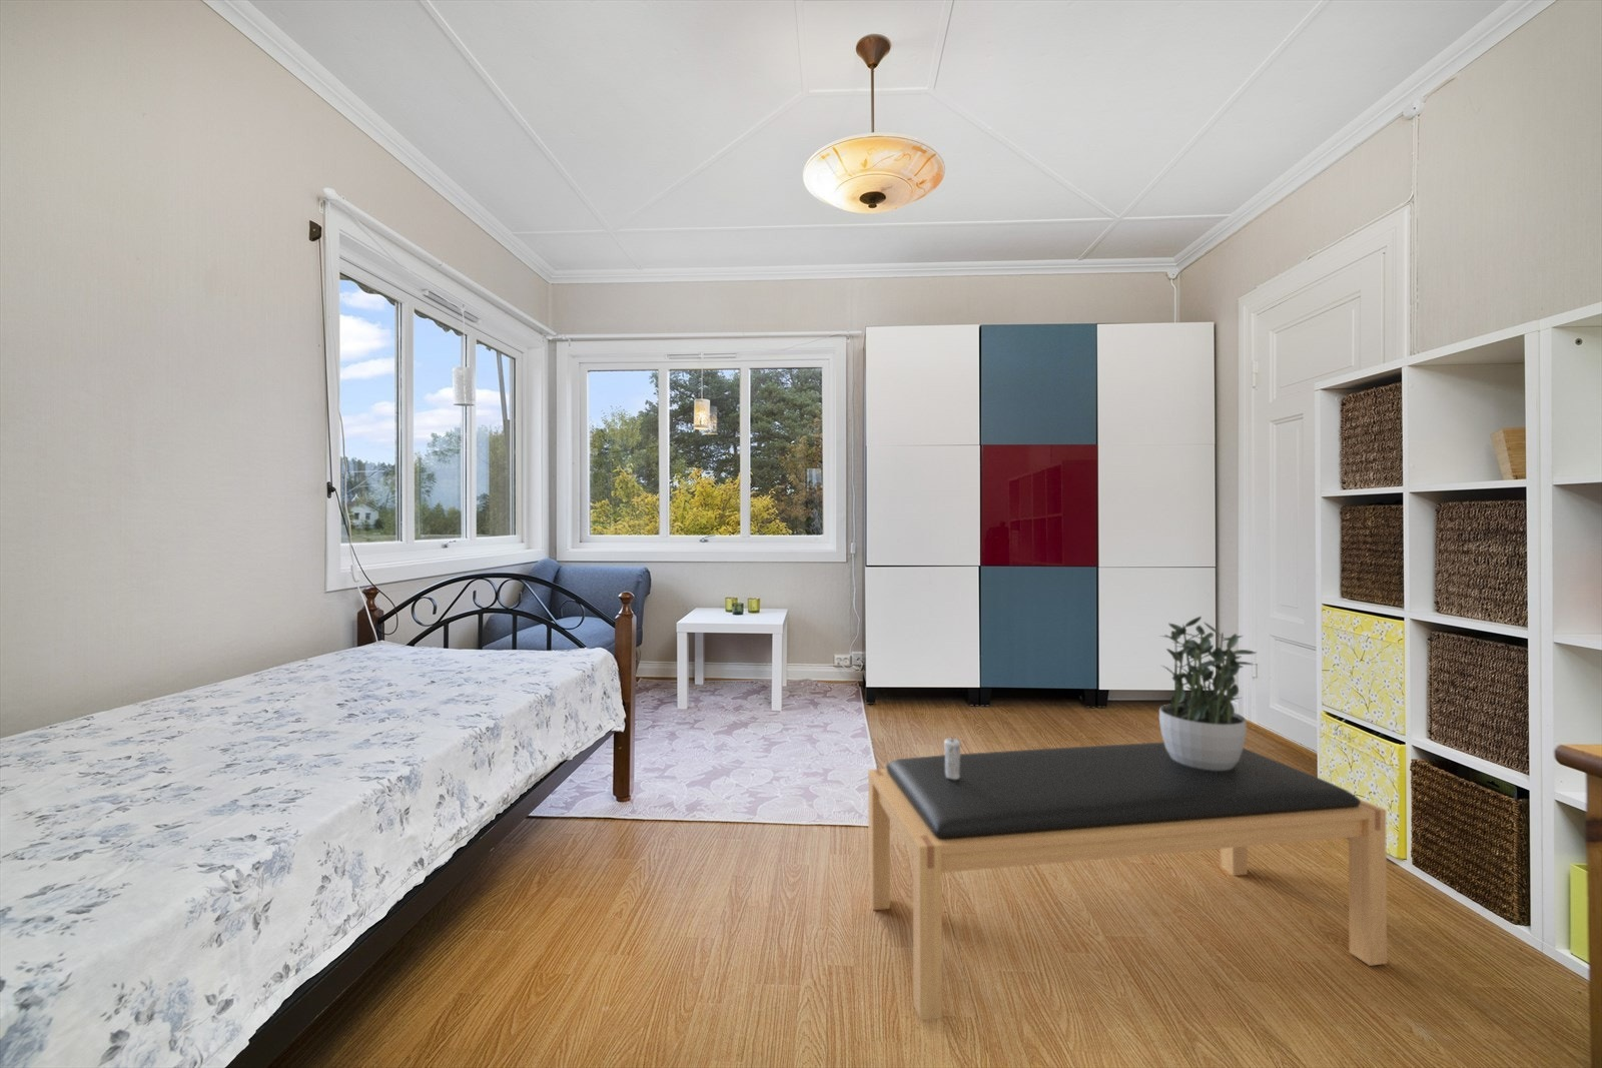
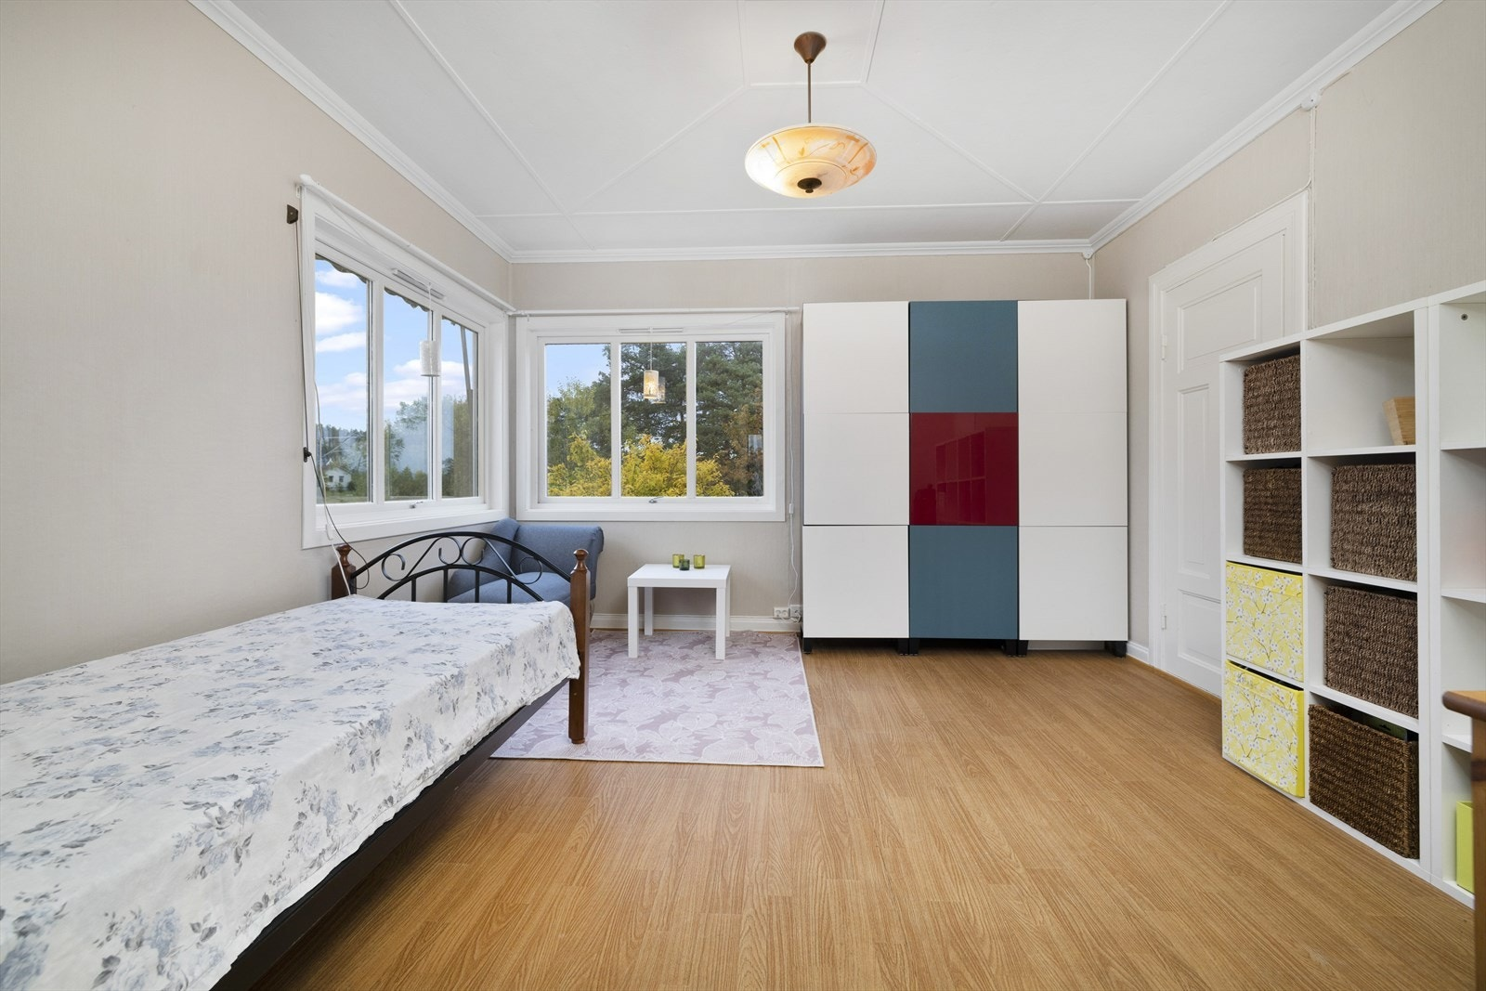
- candle (952, 752)
- potted plant (1207, 689)
- bench (1106, 849)
